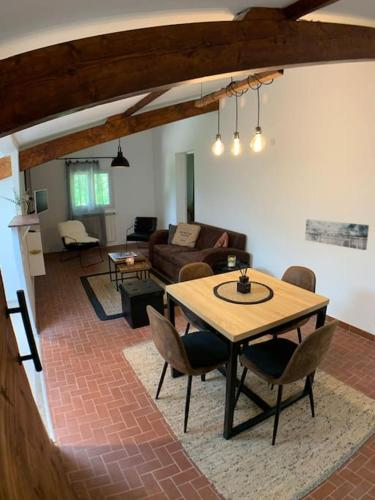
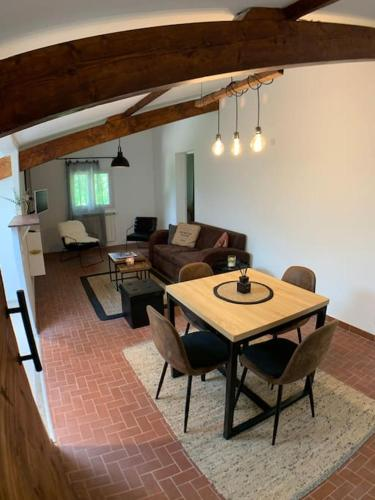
- wall art (333, 233)
